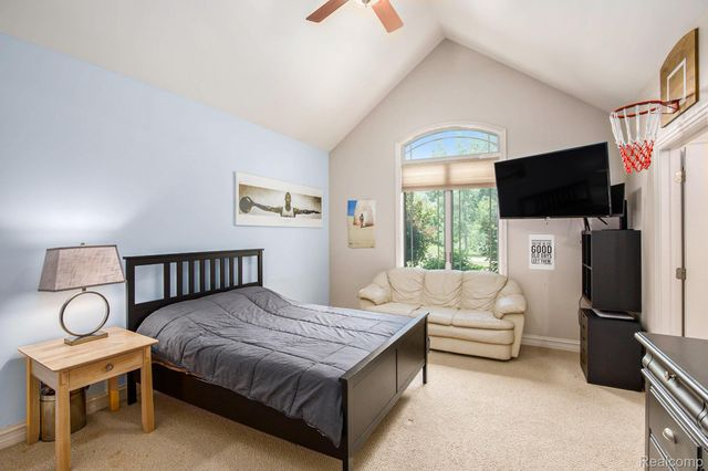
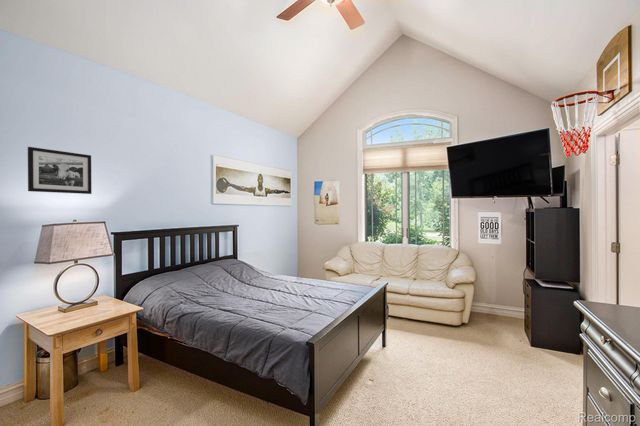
+ picture frame (61, 172)
